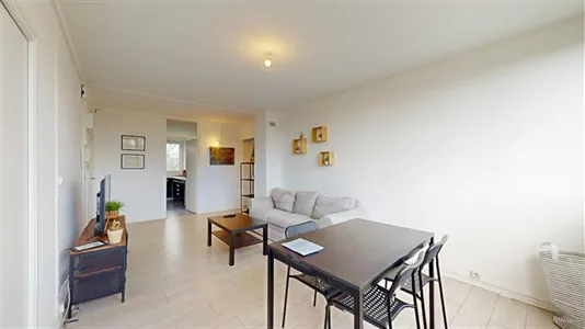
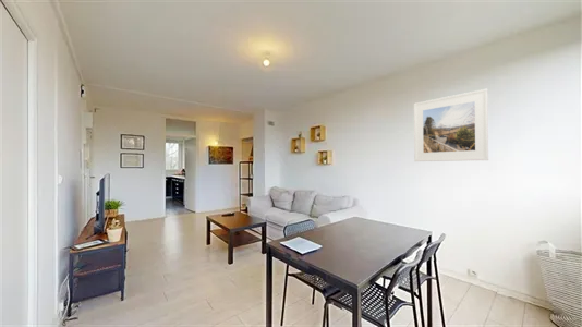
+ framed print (447, 129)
